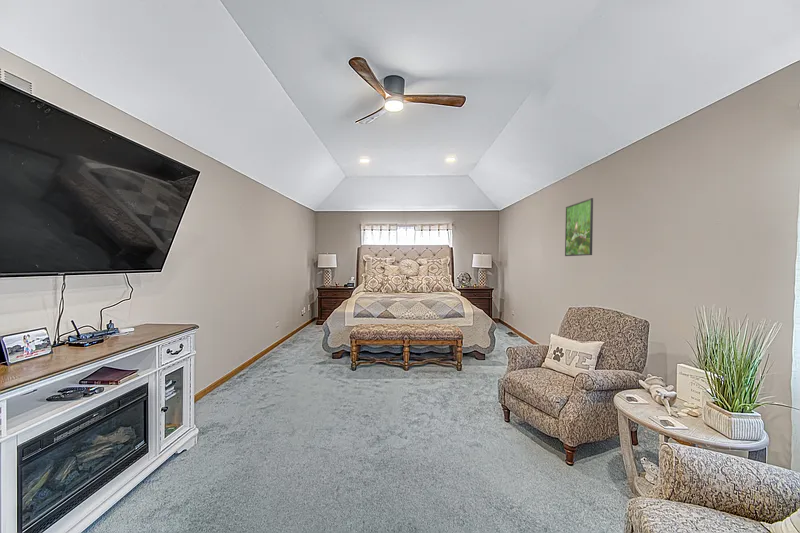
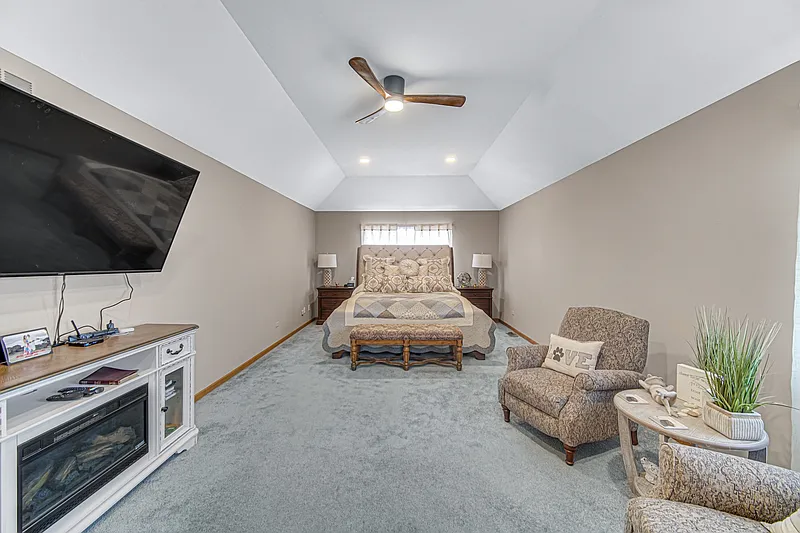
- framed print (578, 229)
